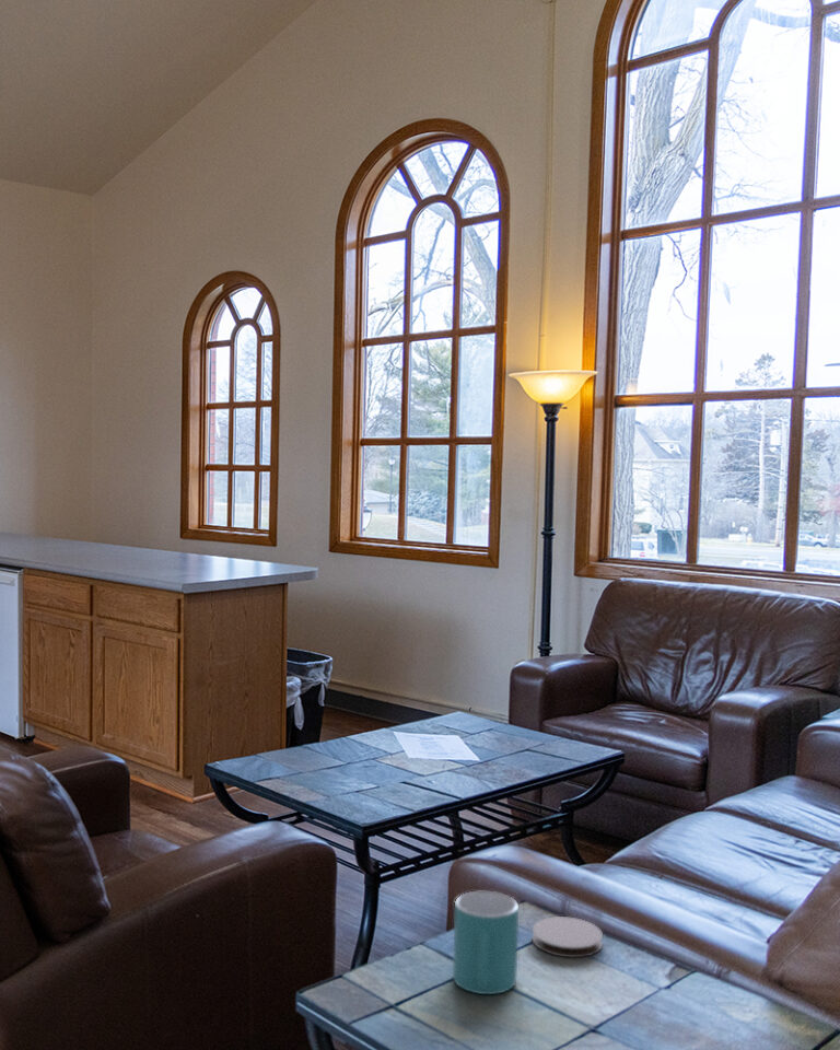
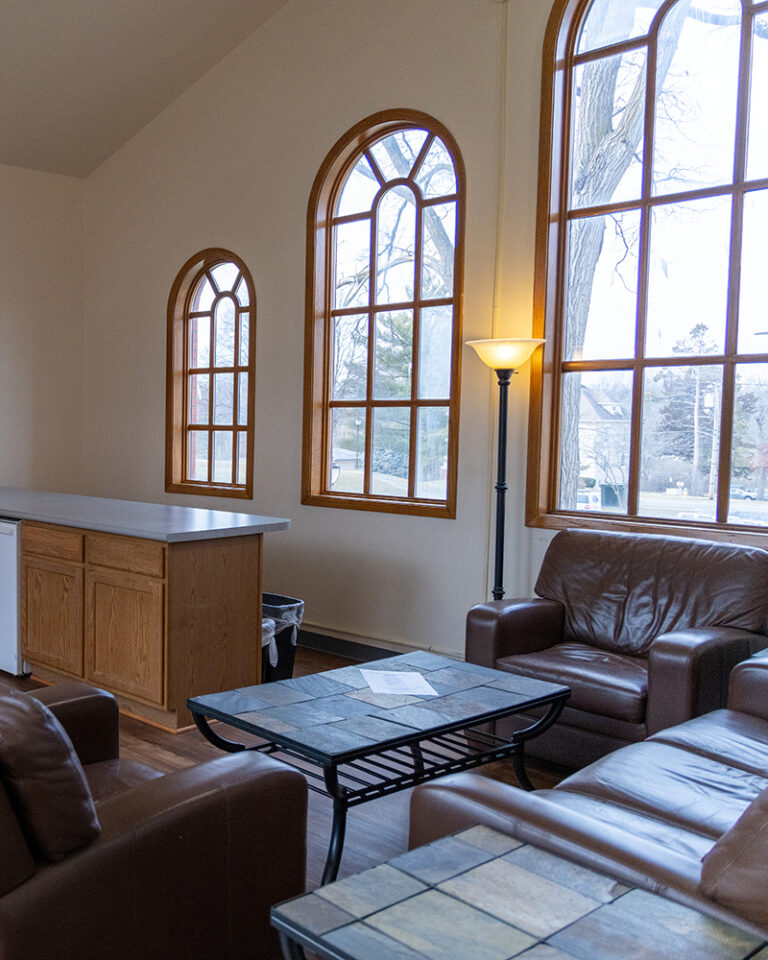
- coaster (567, 936)
- mug (485, 947)
